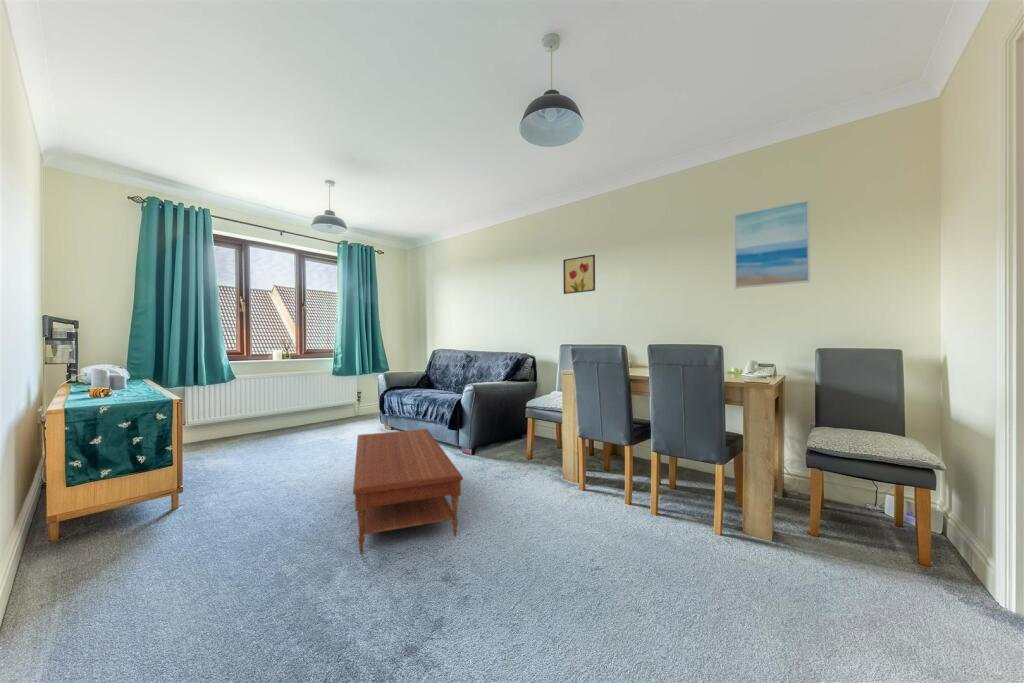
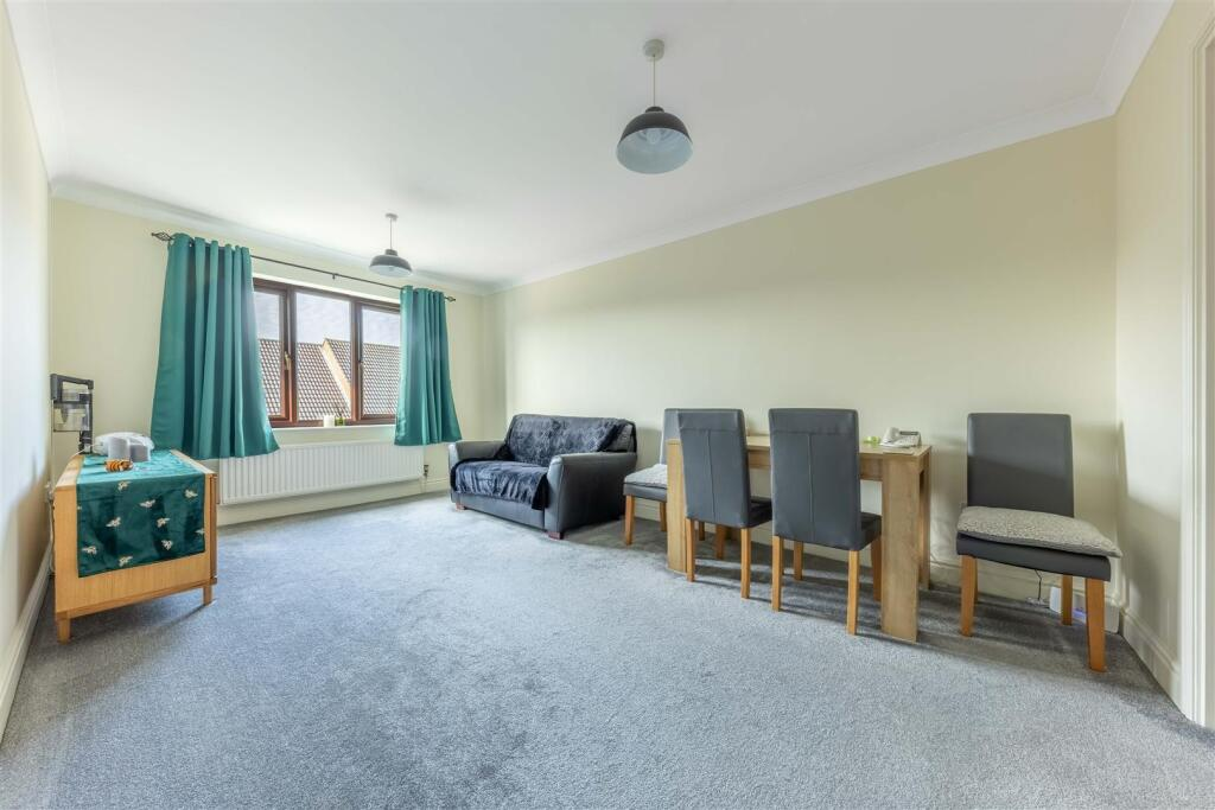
- wall art (579, 274)
- wall art (770, 246)
- coffee table (400, 476)
